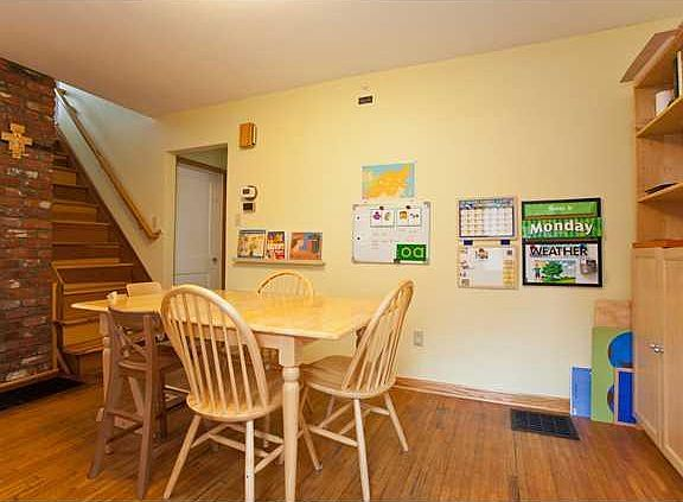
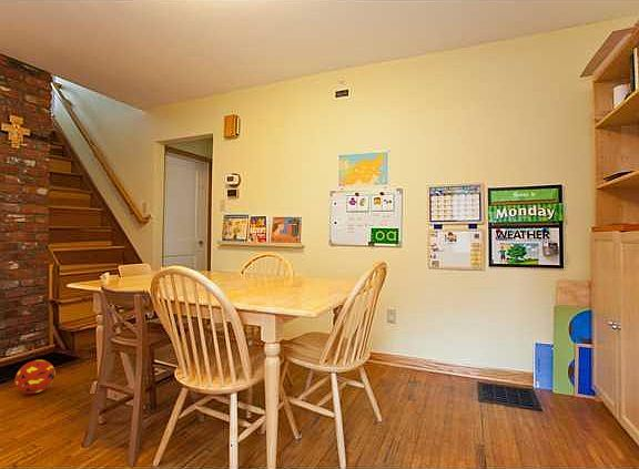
+ ball (34, 376)
